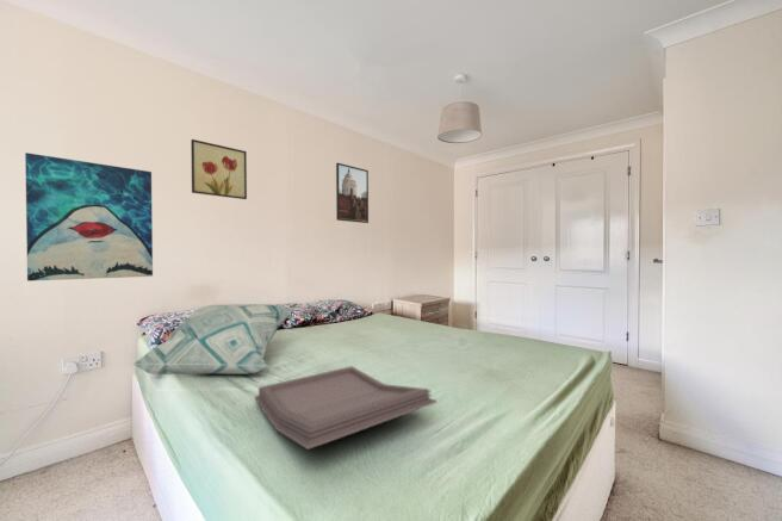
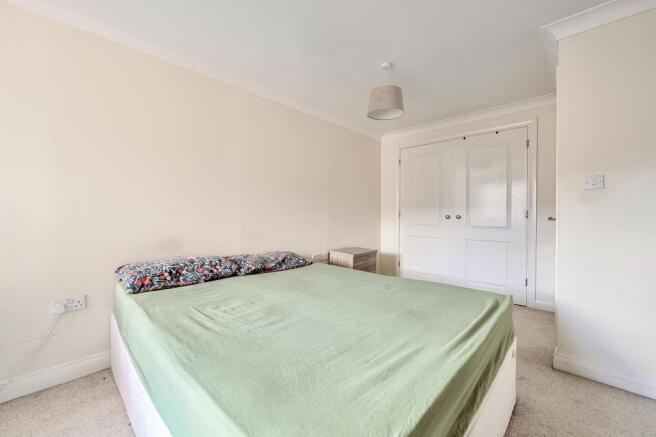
- serving tray (337, 398)
- wall art (95, 221)
- decorative pillow (226, 335)
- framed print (353, 193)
- wall art (219, 170)
